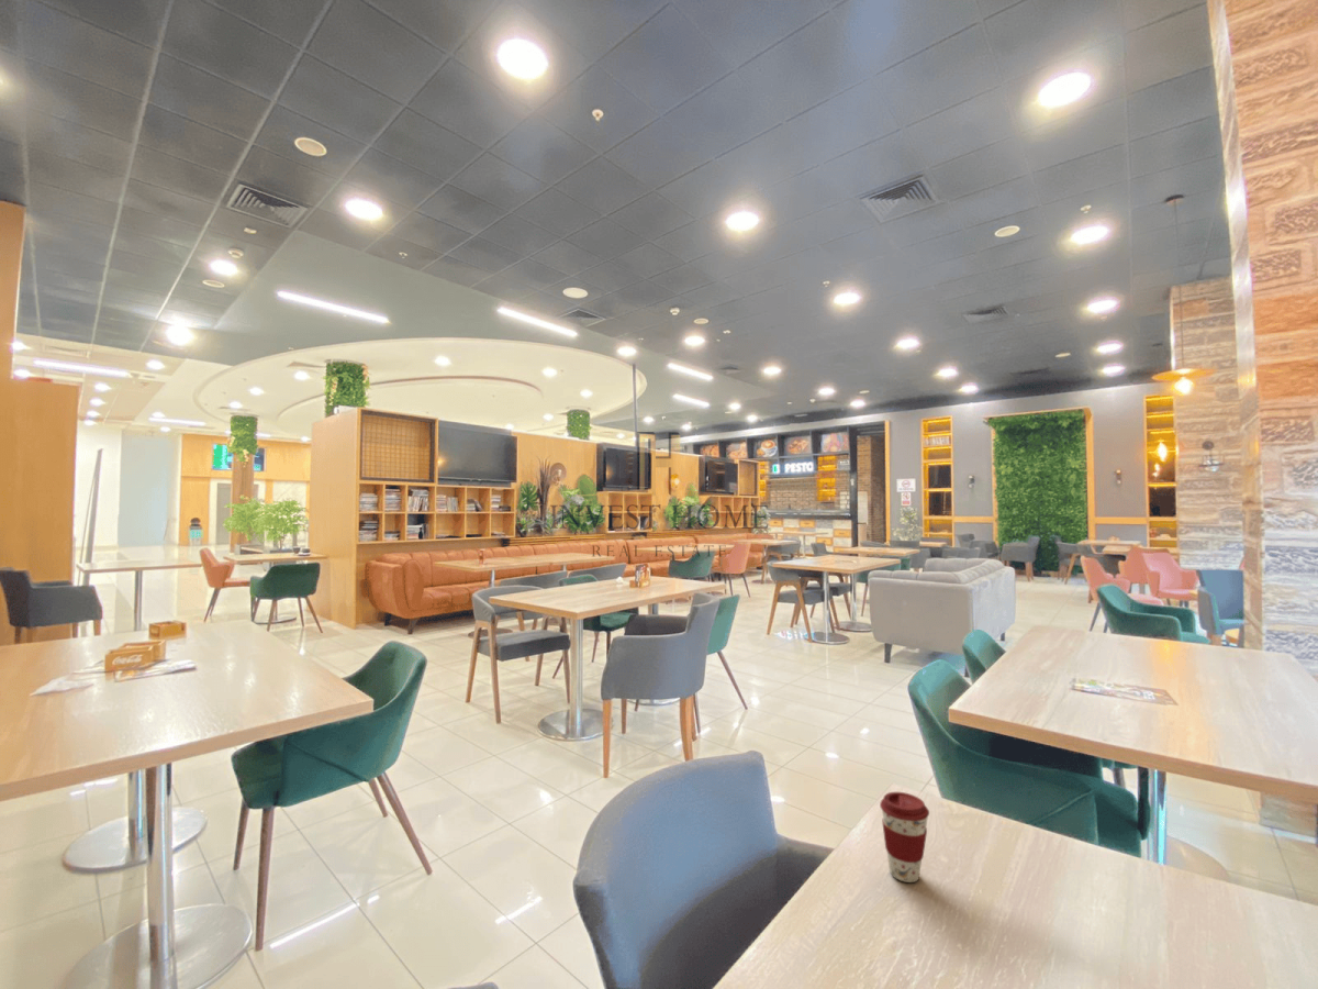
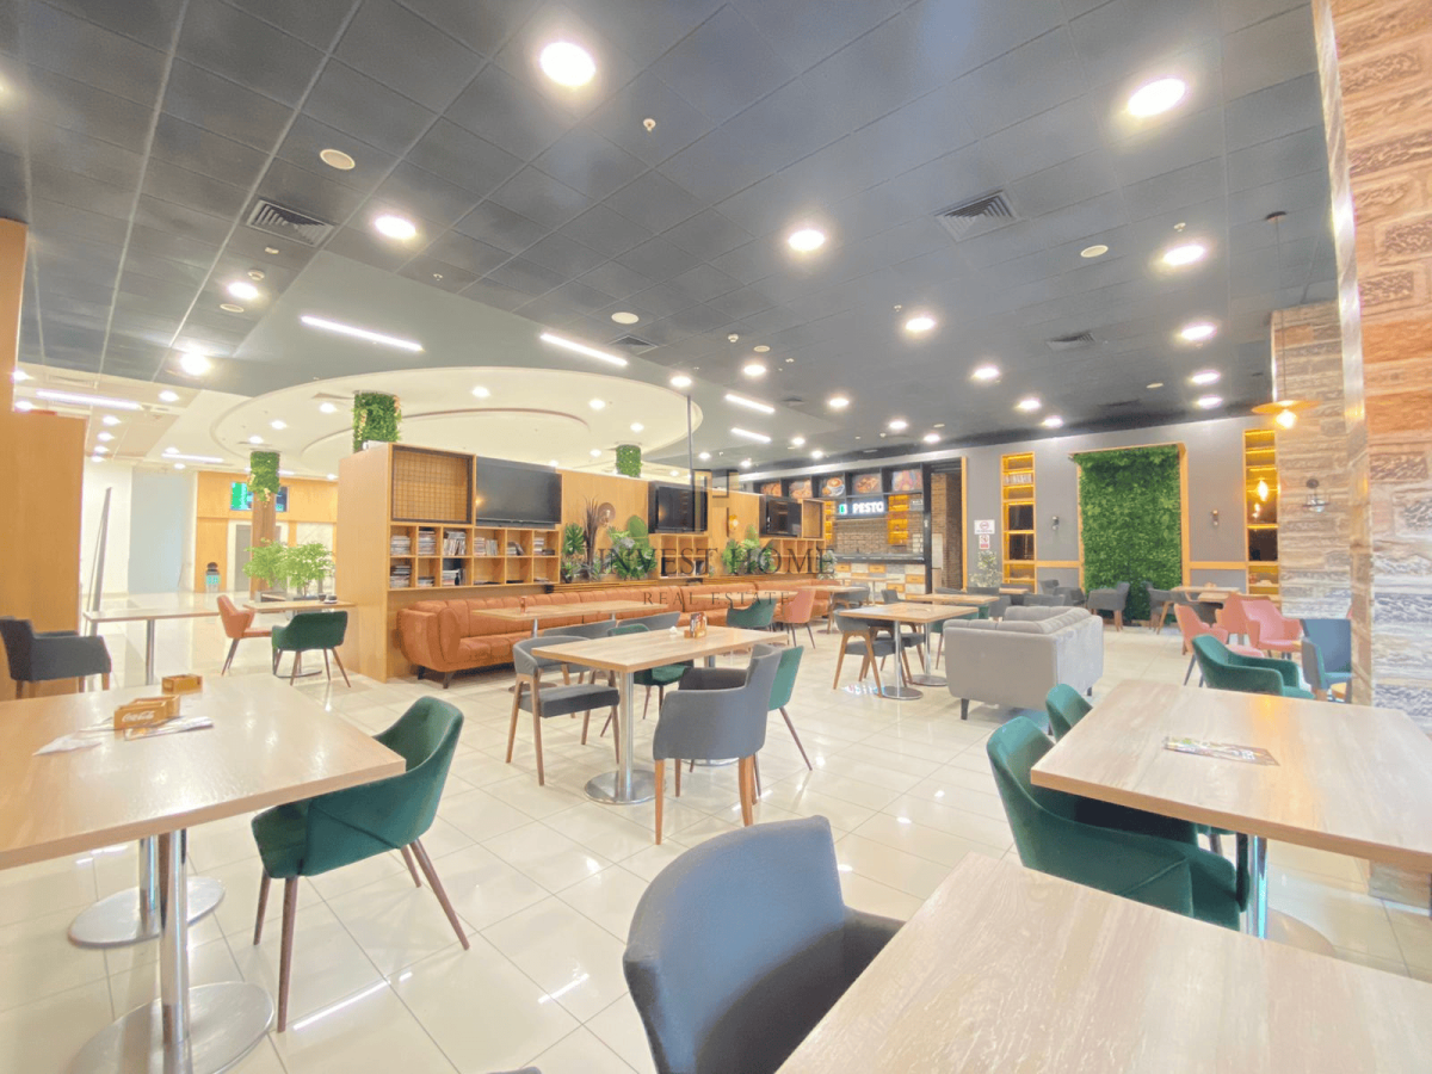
- coffee cup (904, 836)
